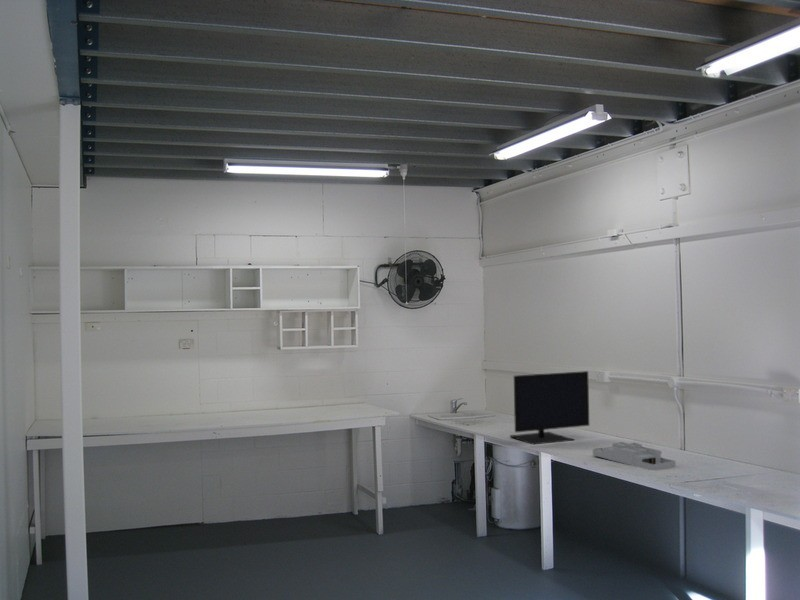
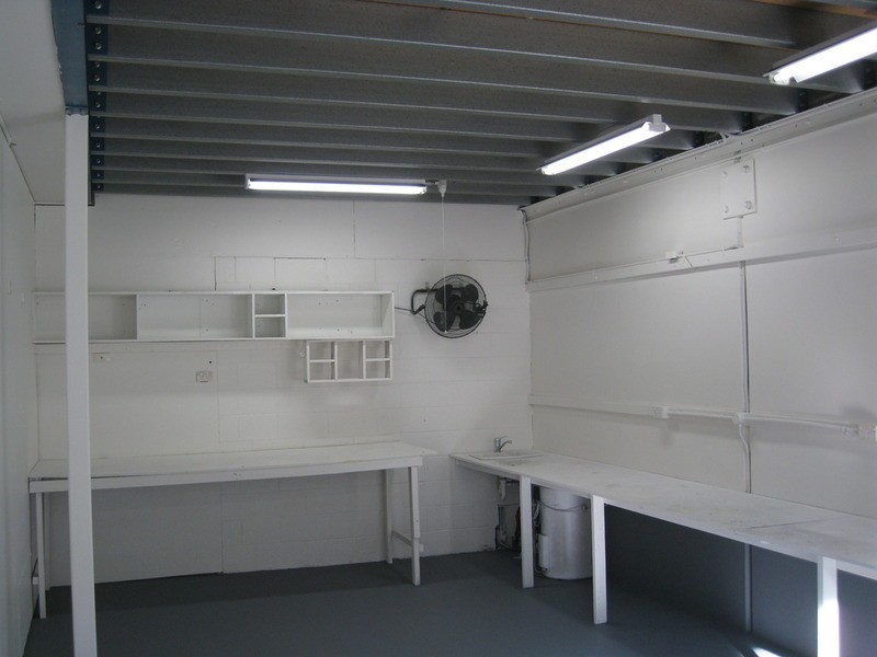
- monitor (539, 405)
- desk organizer (632, 453)
